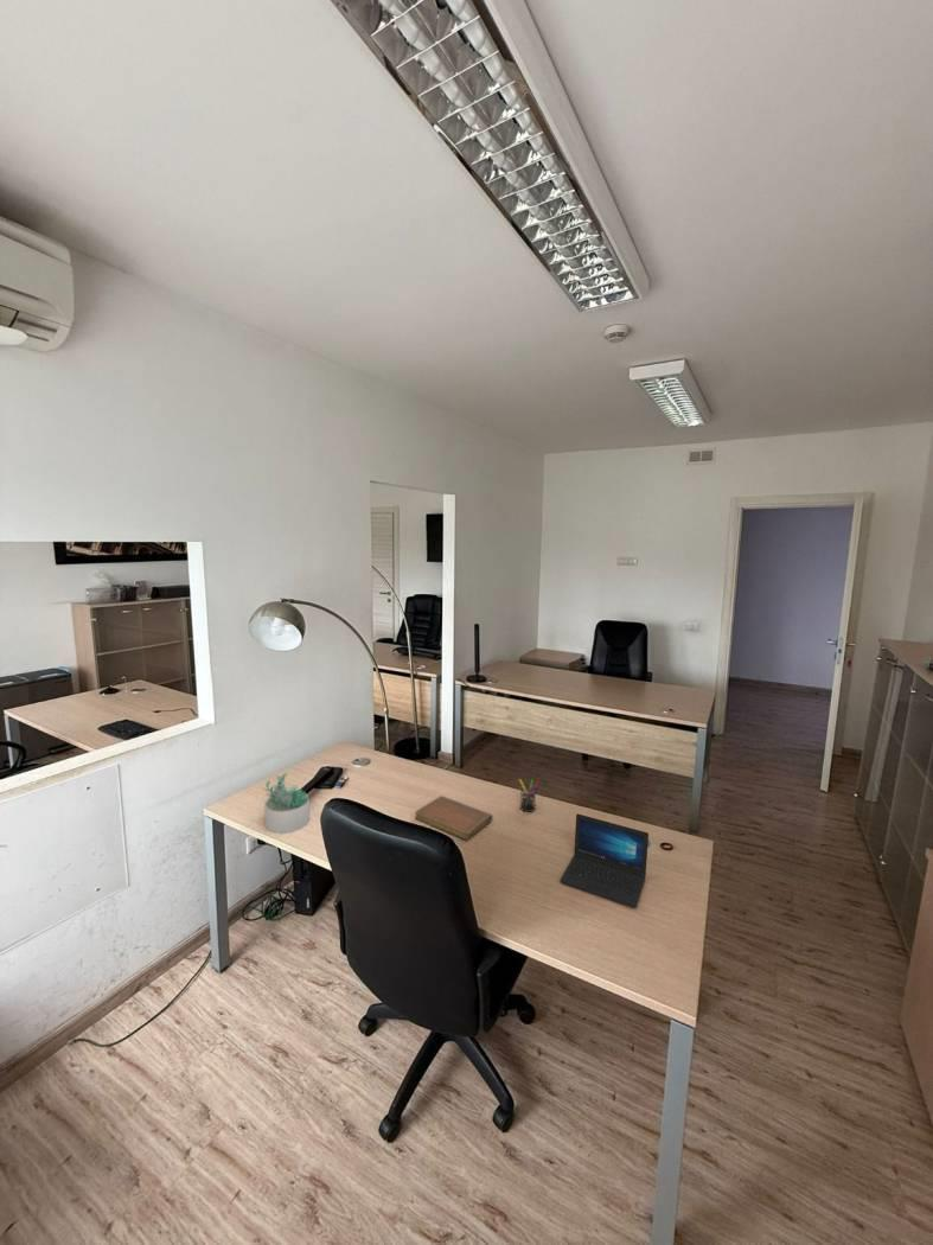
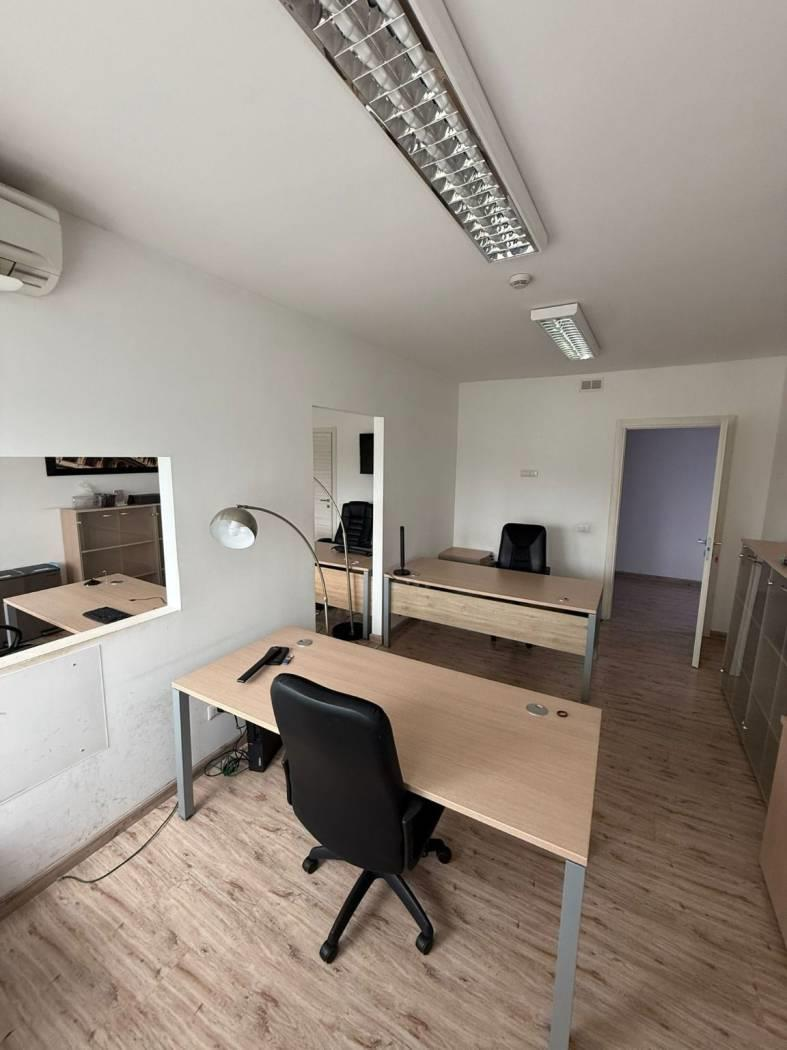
- laptop (603, 856)
- succulent plant (287, 797)
- notebook (453, 816)
- pen holder (529, 792)
